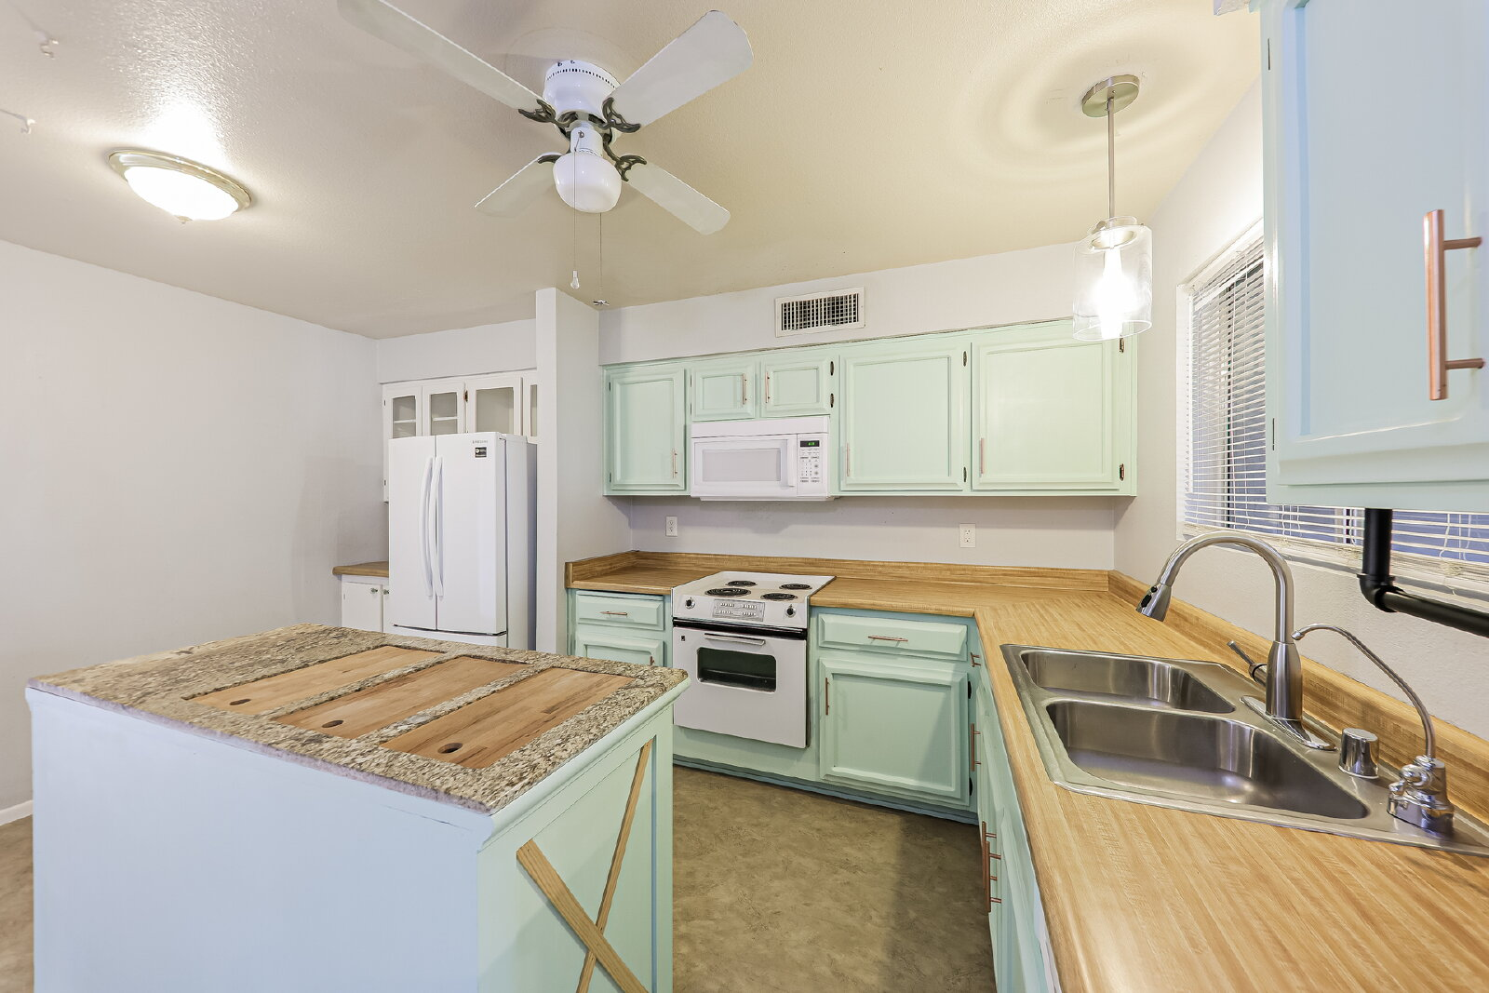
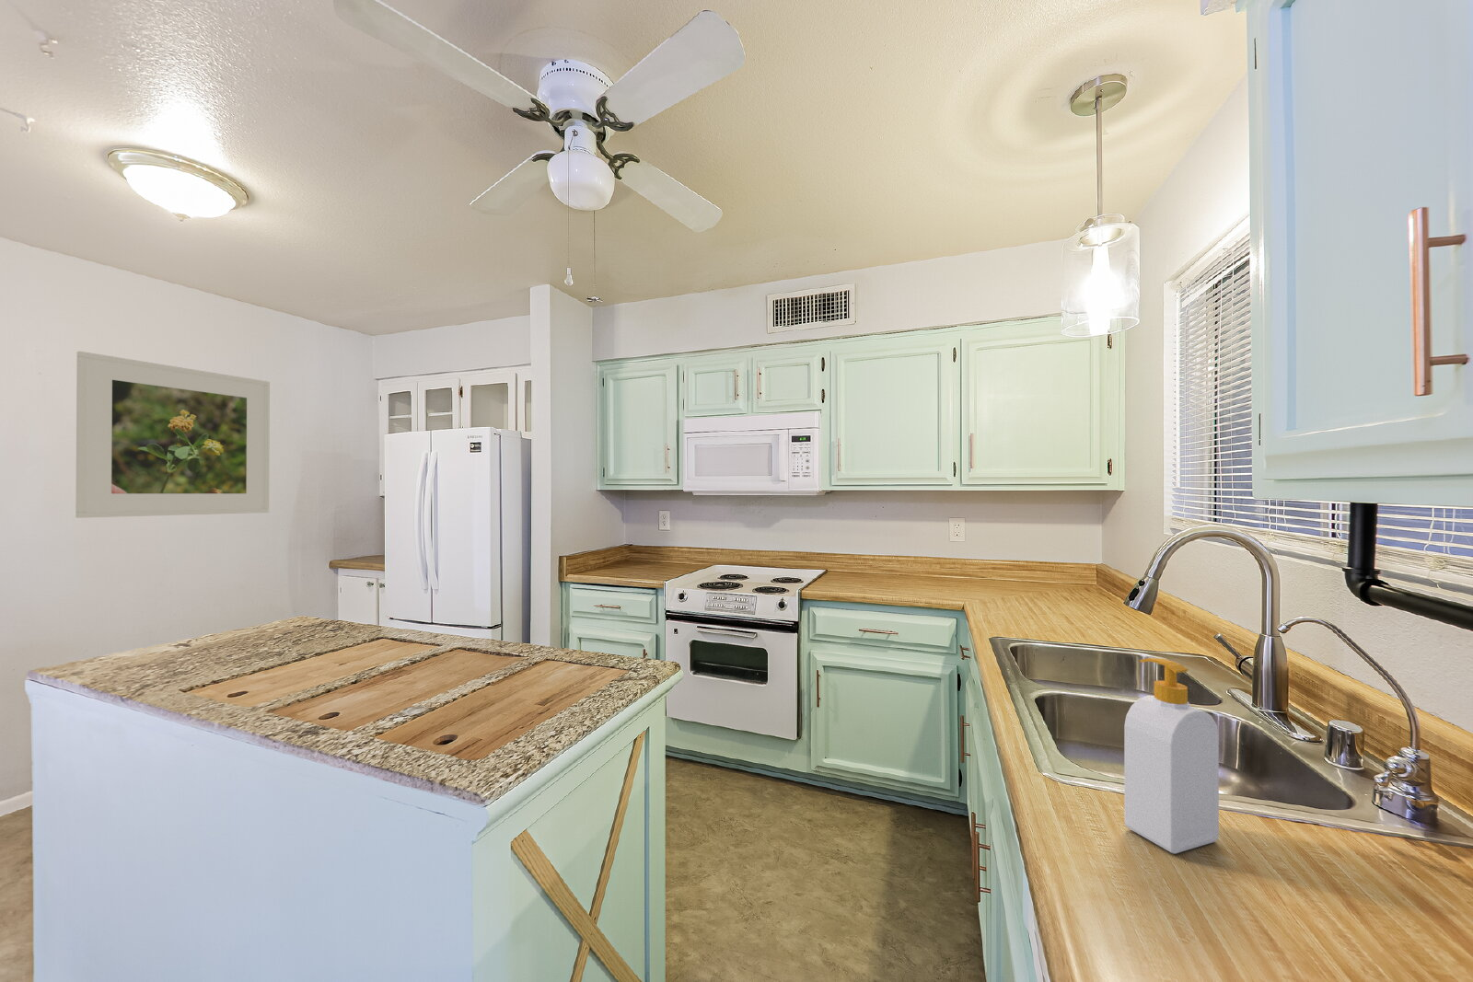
+ soap bottle (1167, 746)
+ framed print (184, 441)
